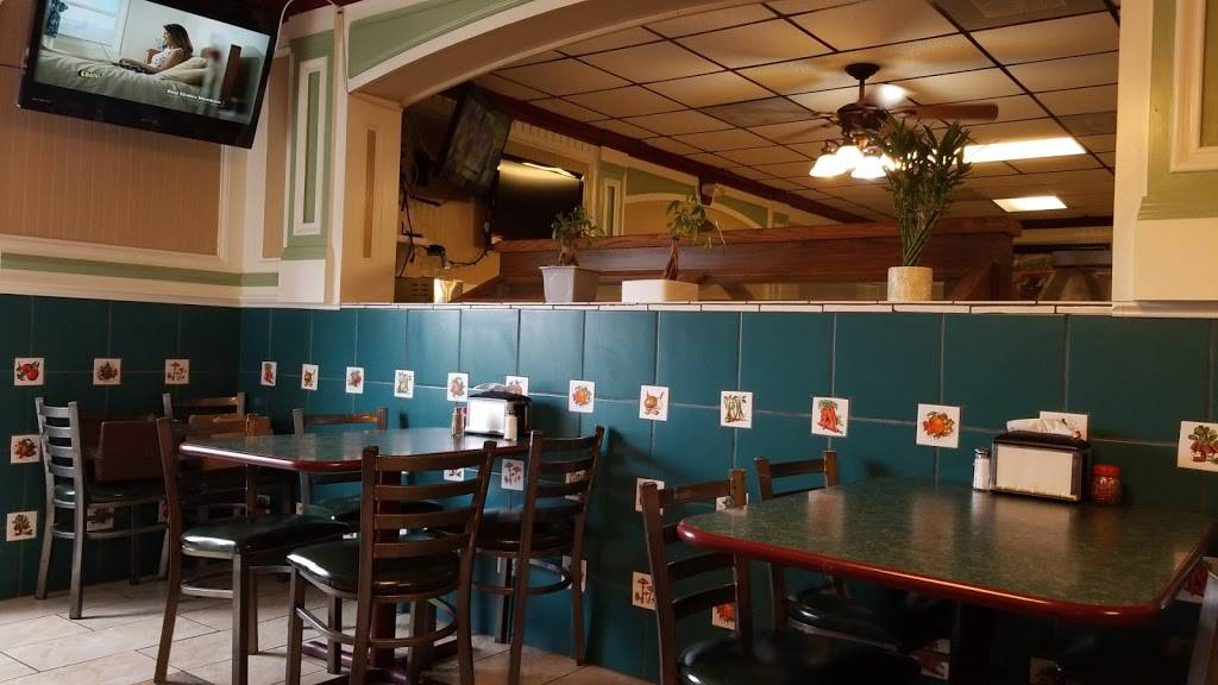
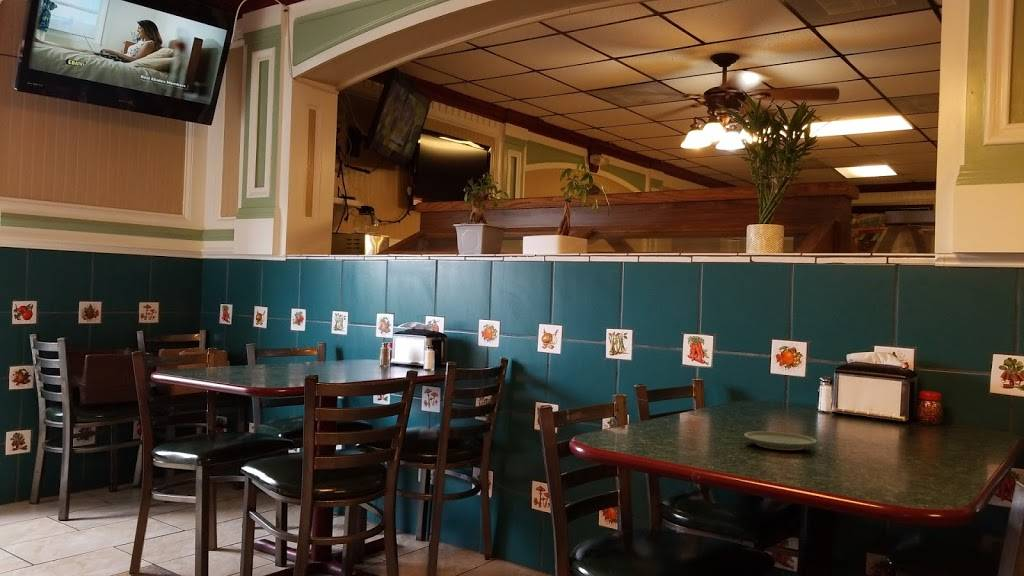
+ plate (779, 441)
